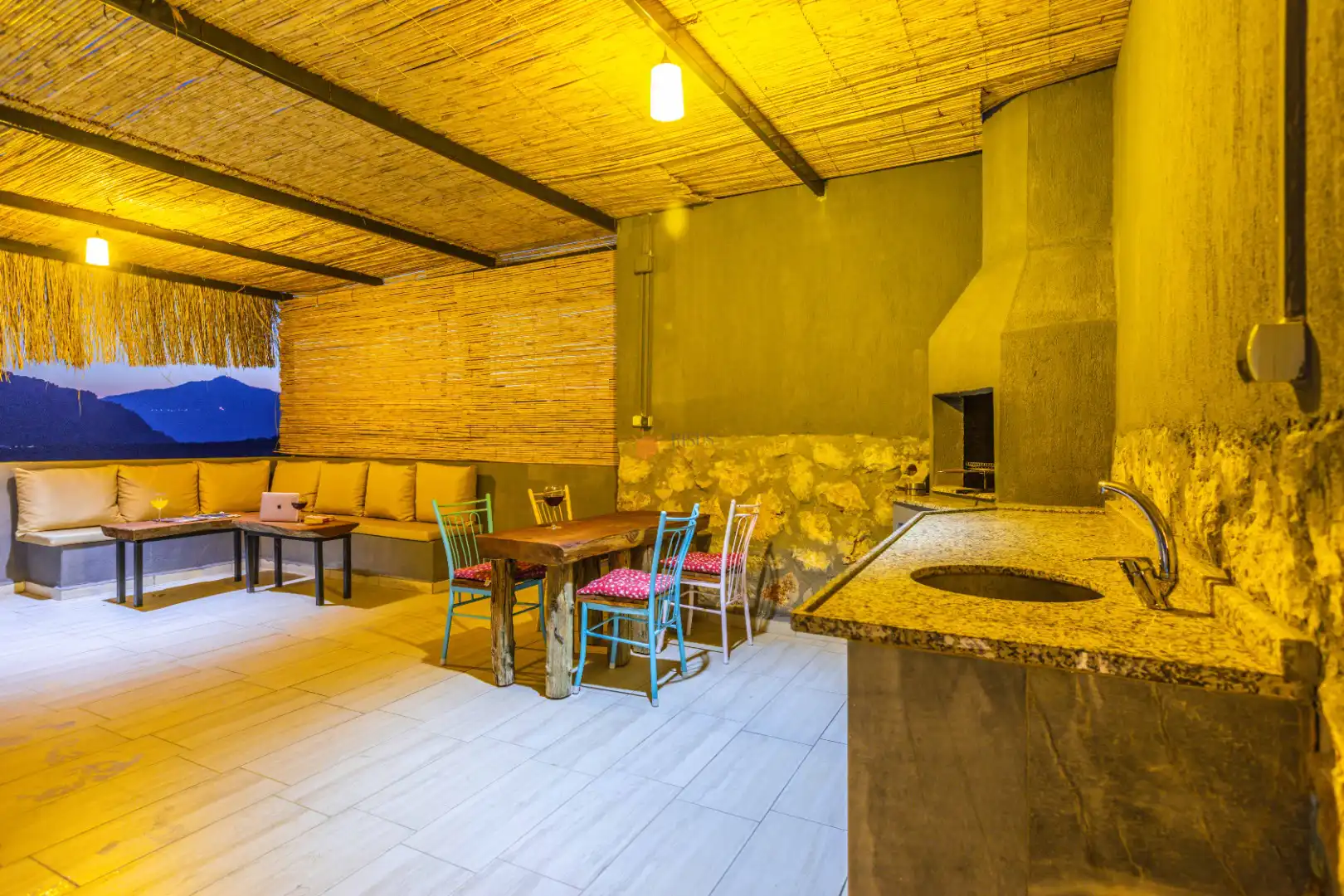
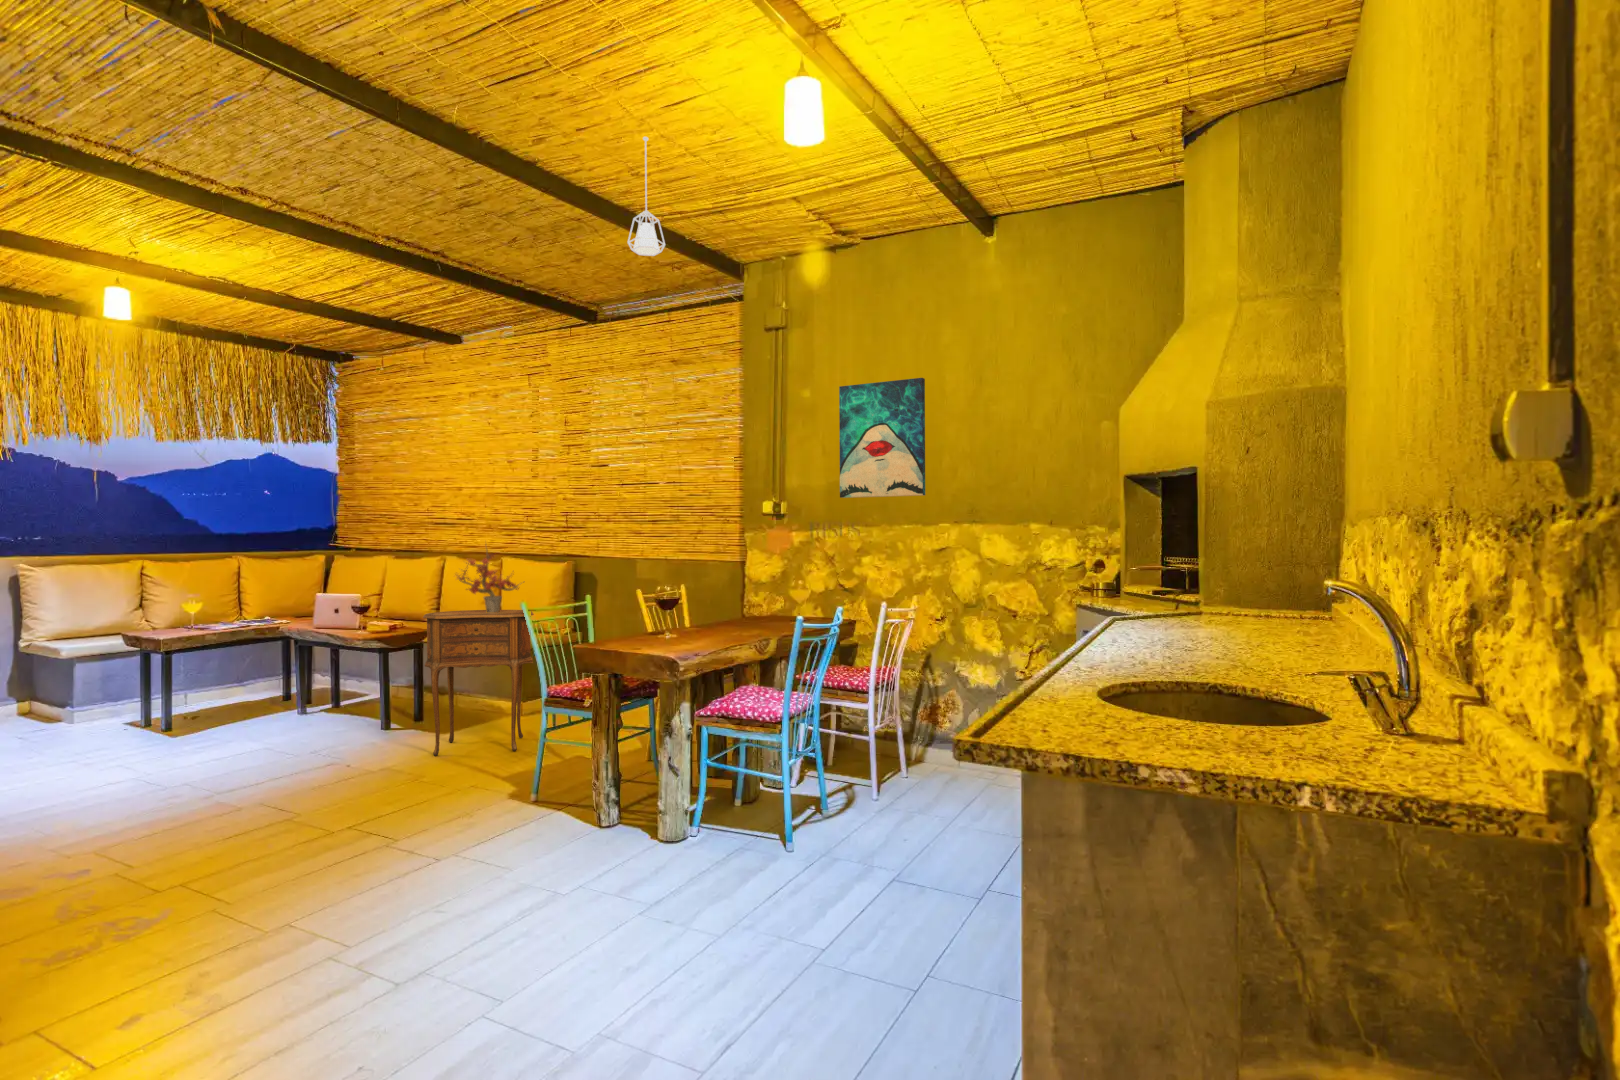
+ potted plant (489, 576)
+ side table (480, 667)
+ pendant lamp (646, 194)
+ wall art (881, 439)
